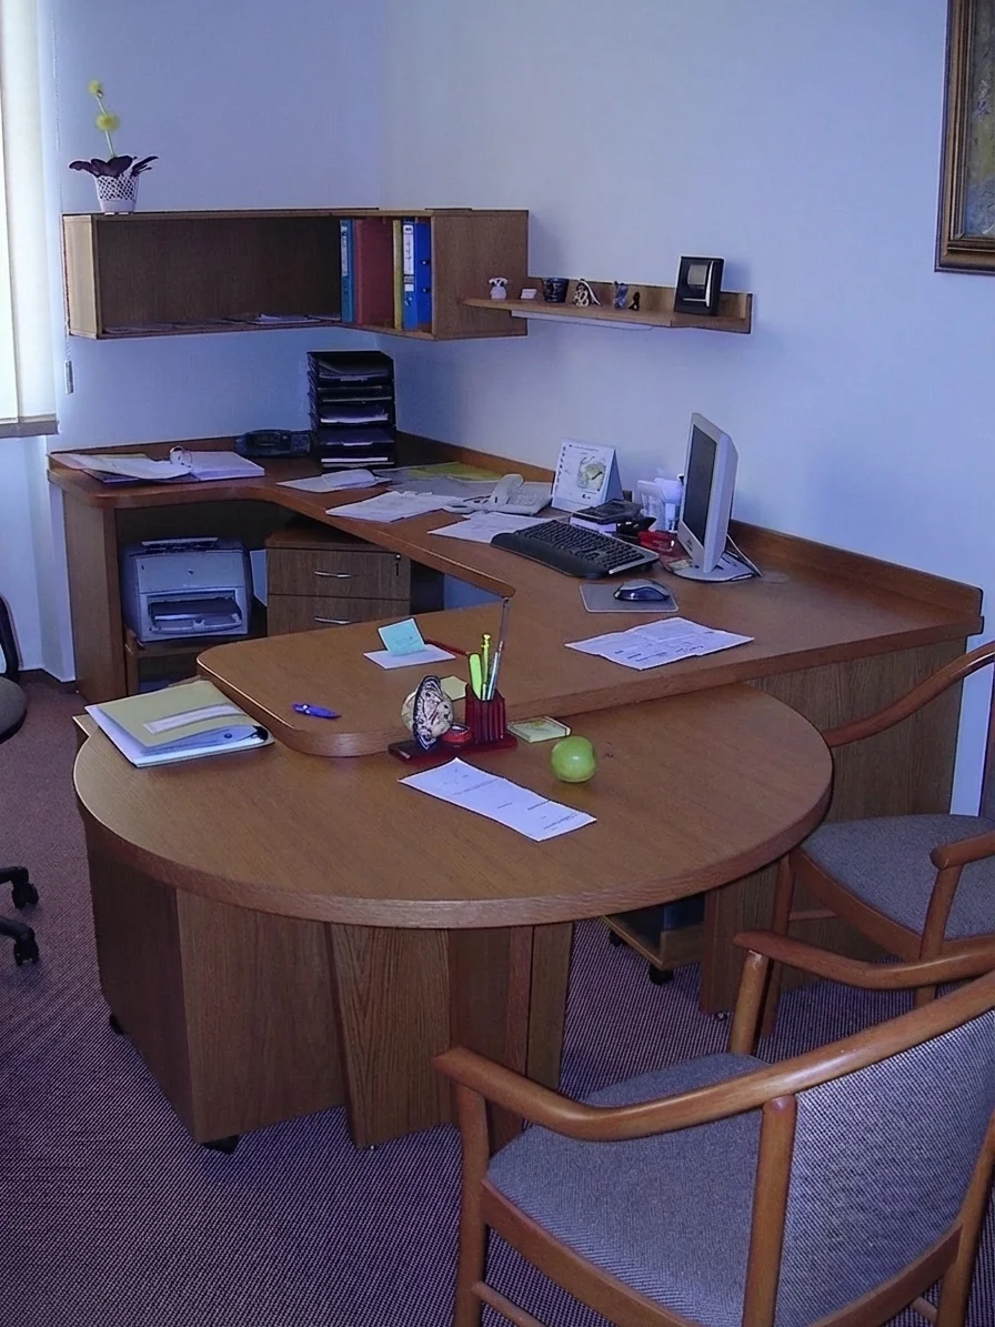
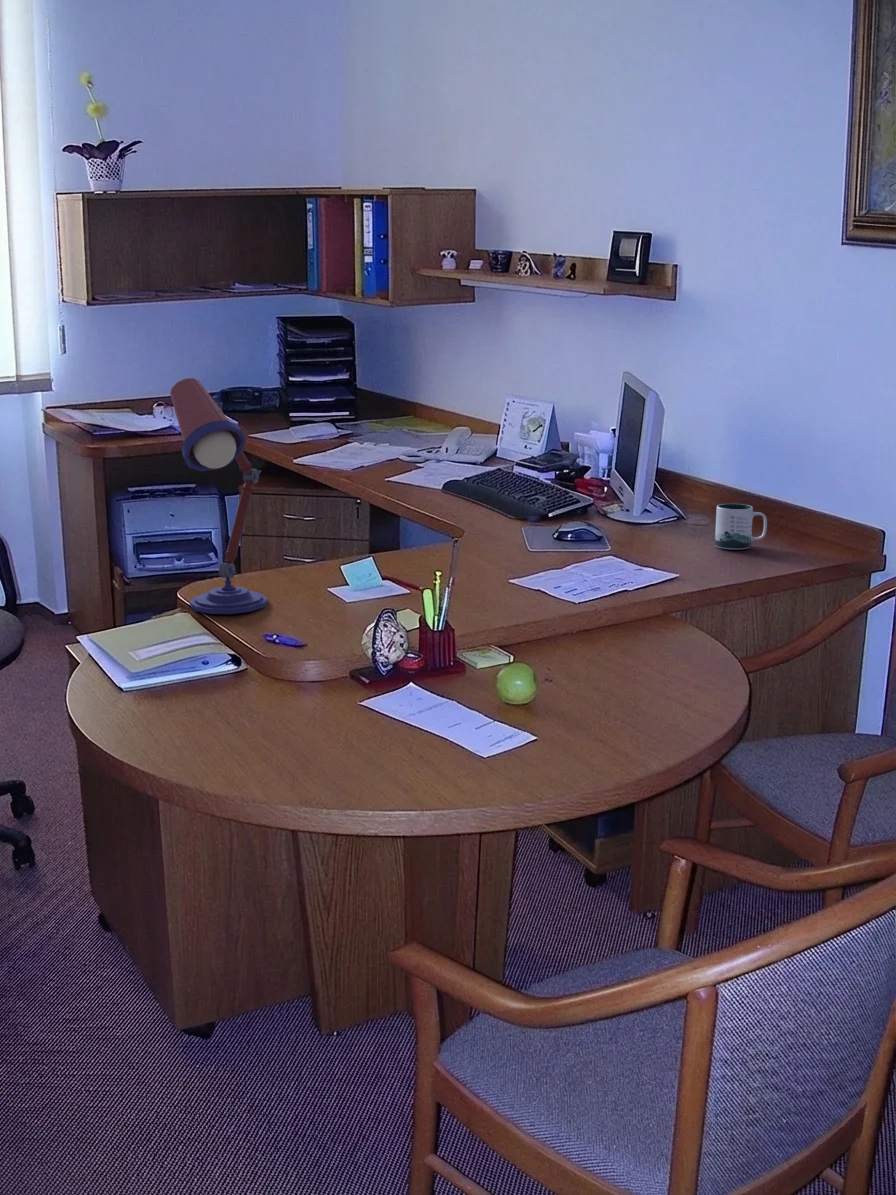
+ mug (741, 526)
+ desk lamp (240, 497)
